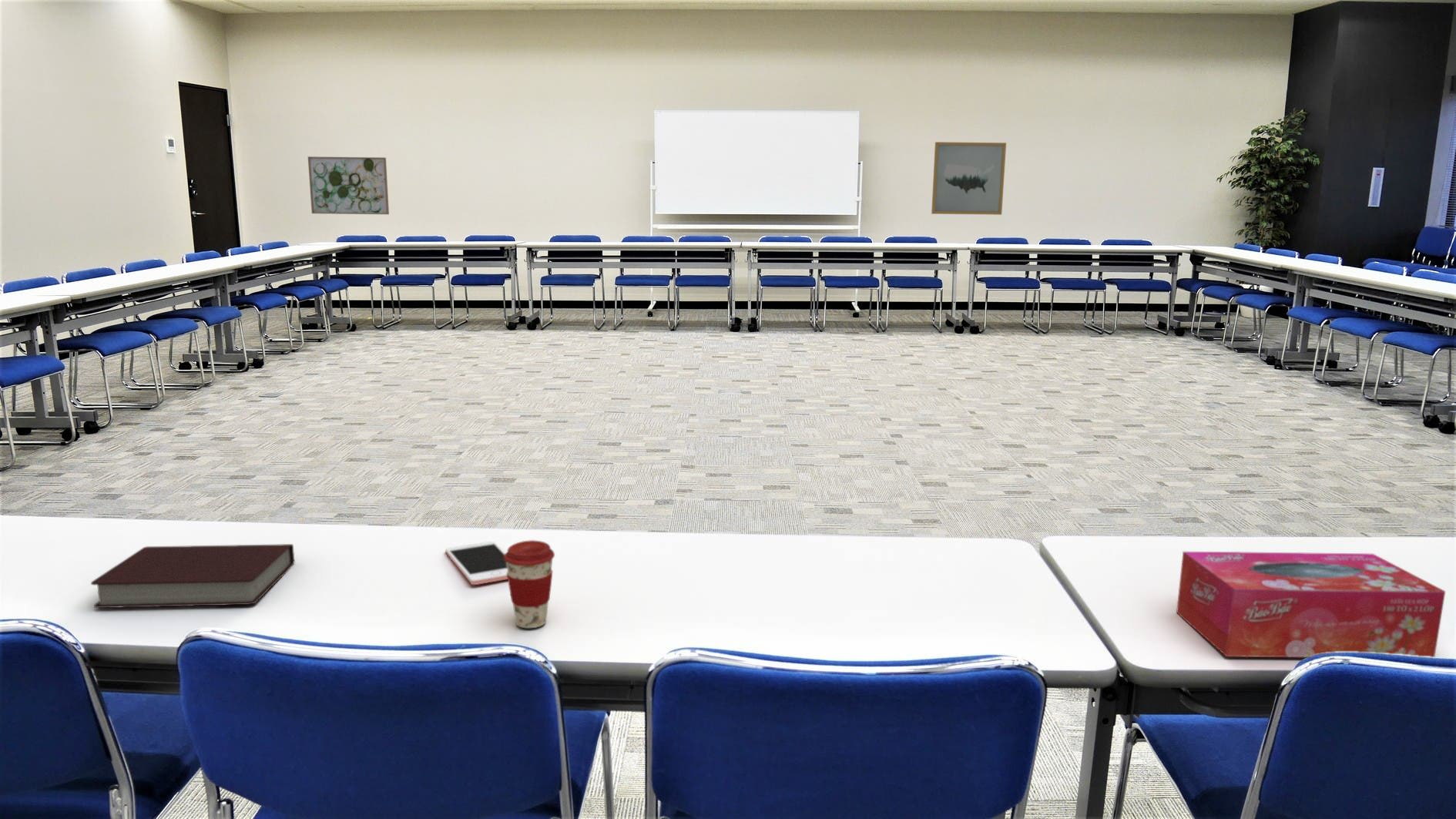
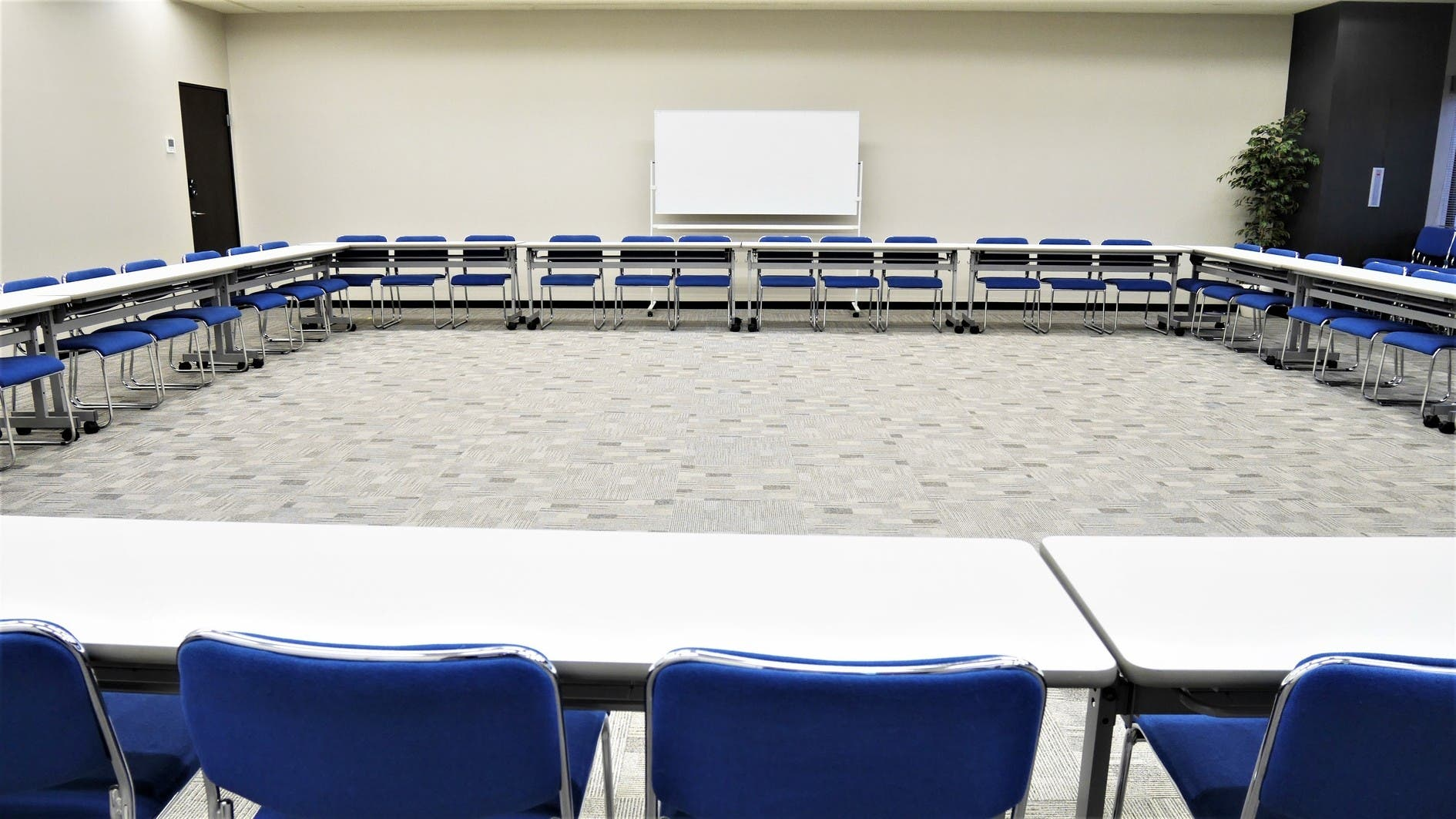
- book (198, 573)
- wall art (348, 186)
- coffee cup (530, 585)
- cell phone (483, 562)
- tissue box (1303, 603)
- wall art (968, 178)
